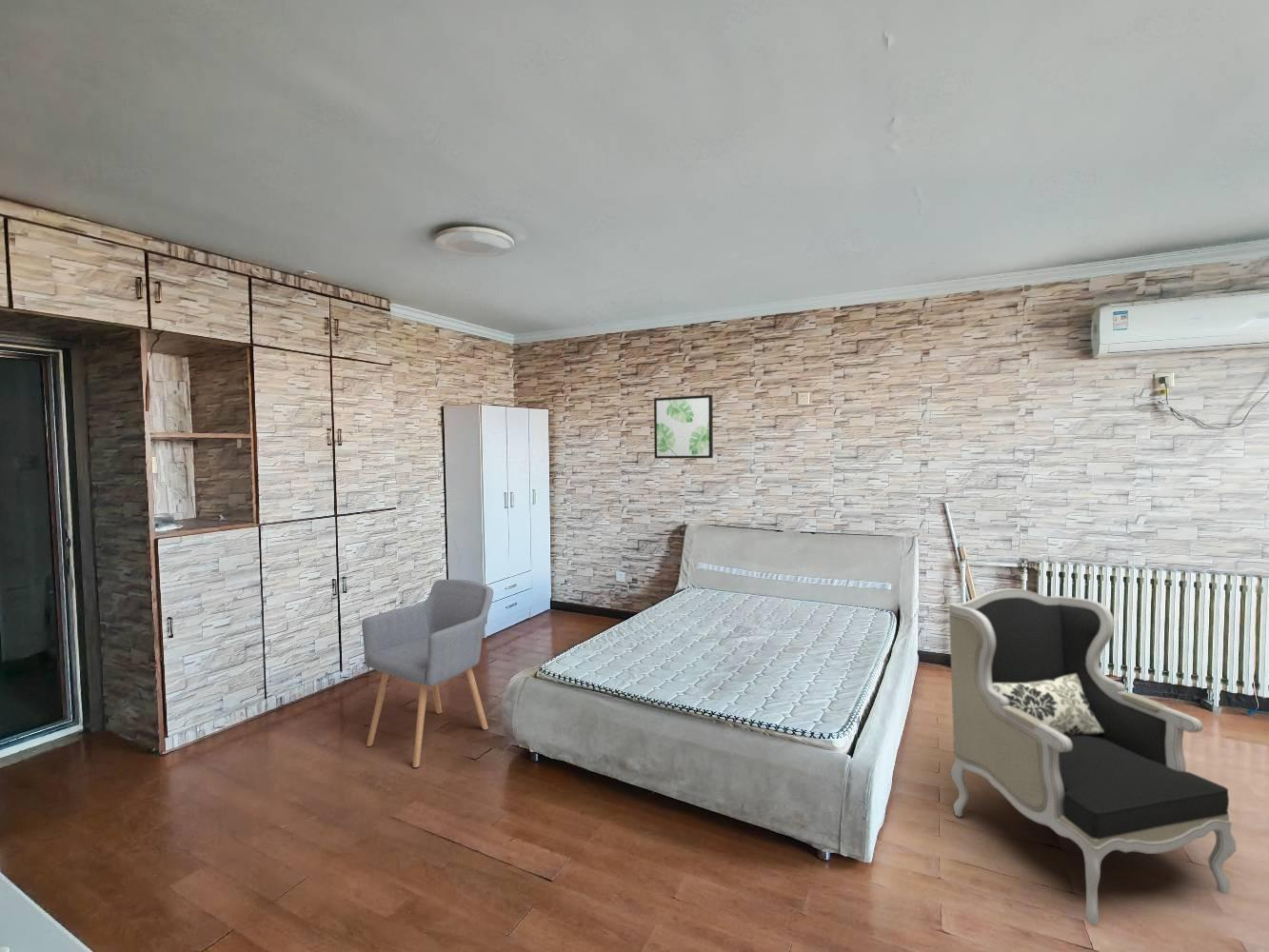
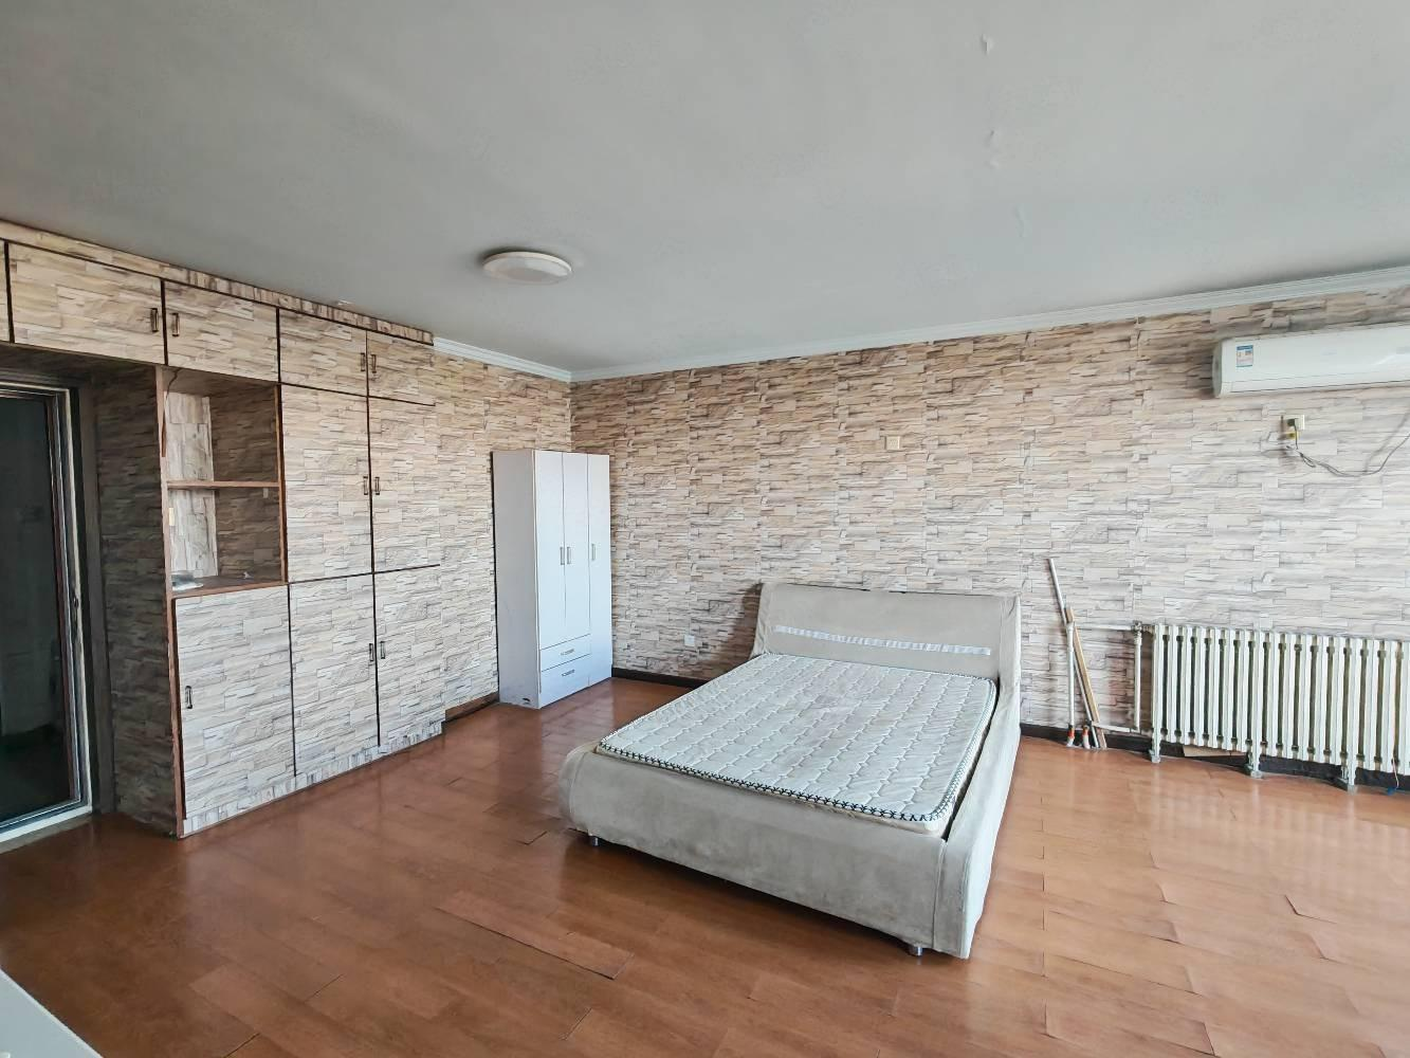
- wall art (683, 427)
- chair (432, 662)
- armchair (1074, 727)
